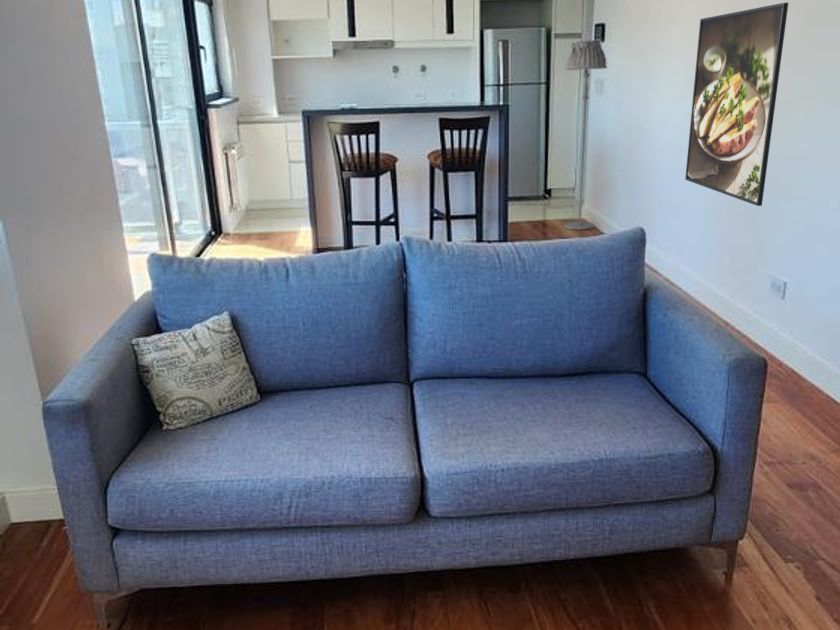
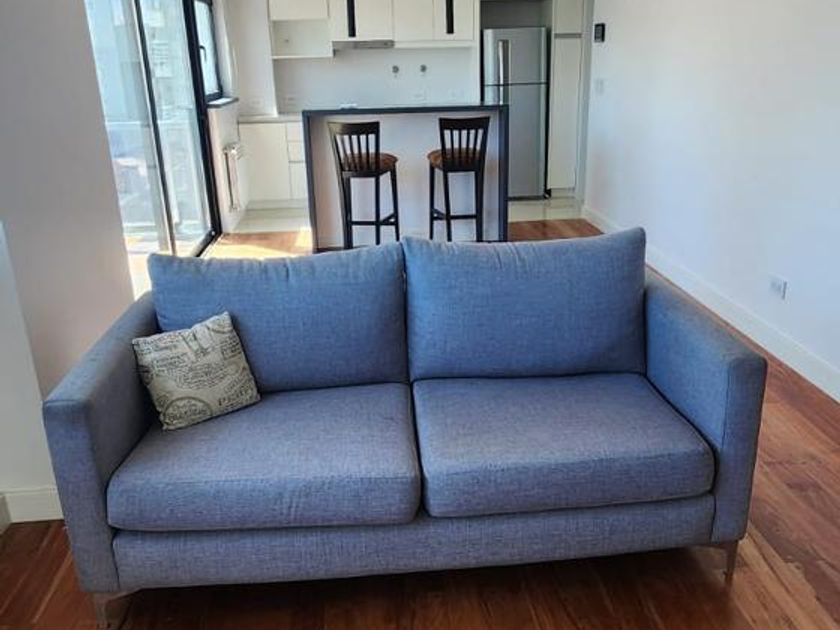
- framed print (728, 105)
- floor lamp (583, 137)
